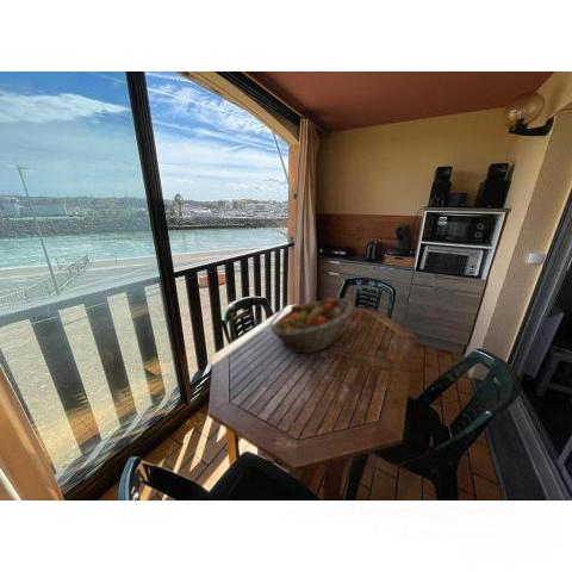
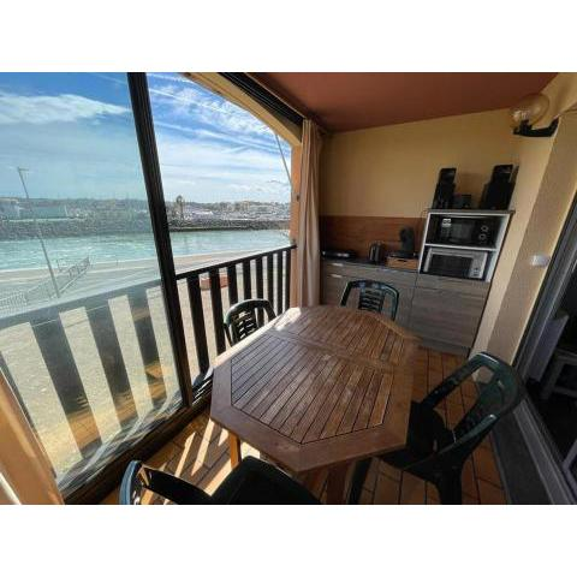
- fruit basket (312, 321)
